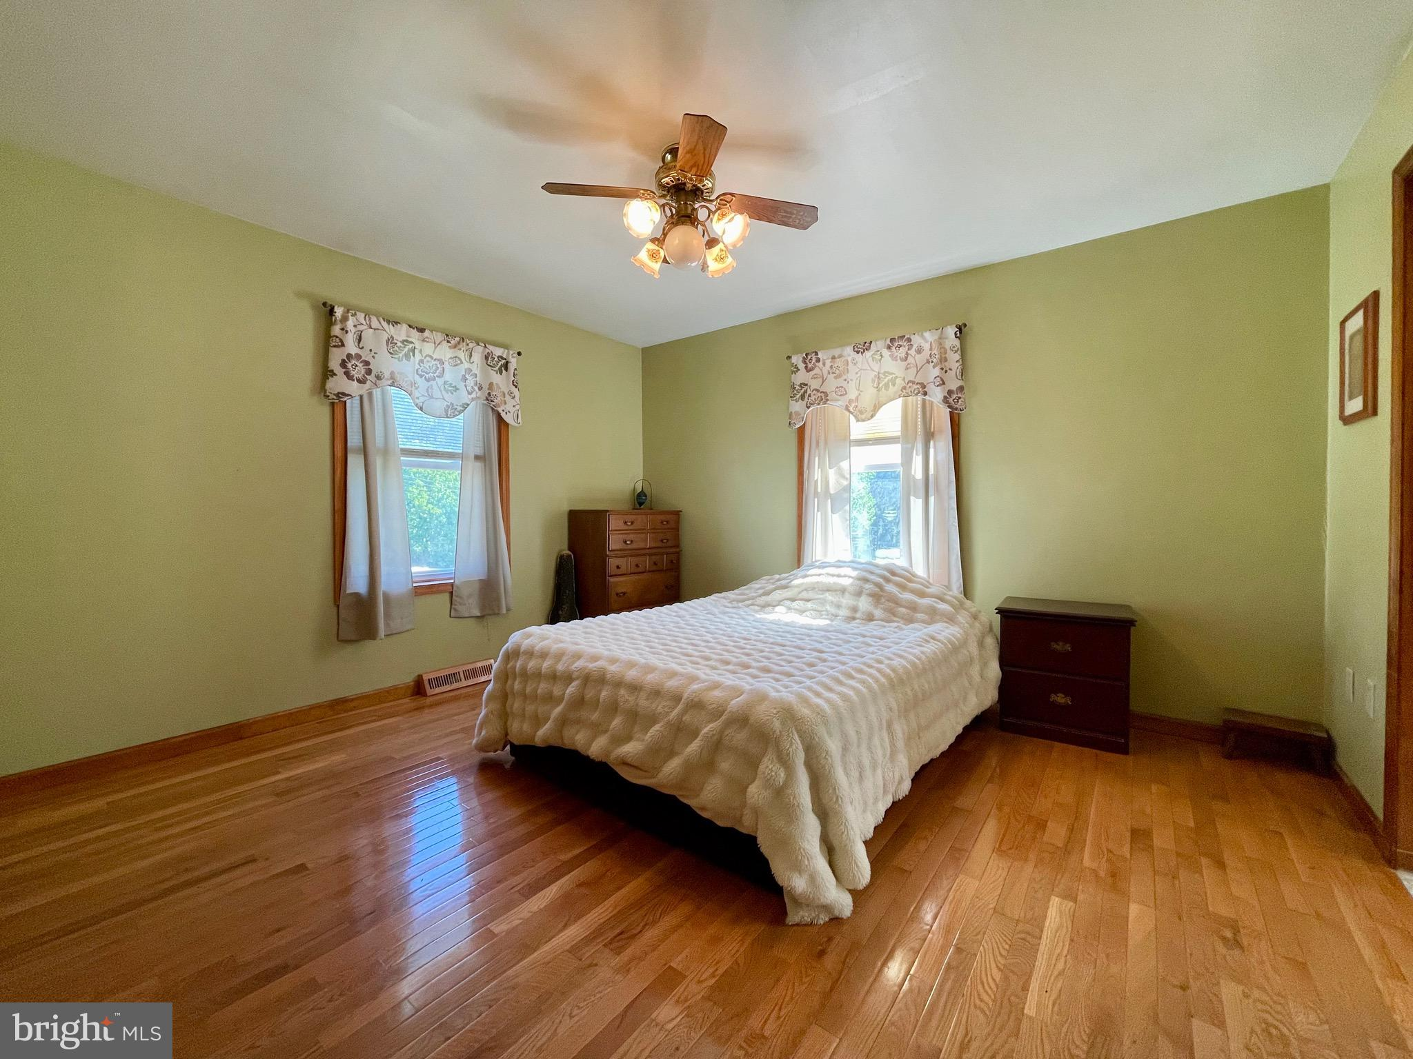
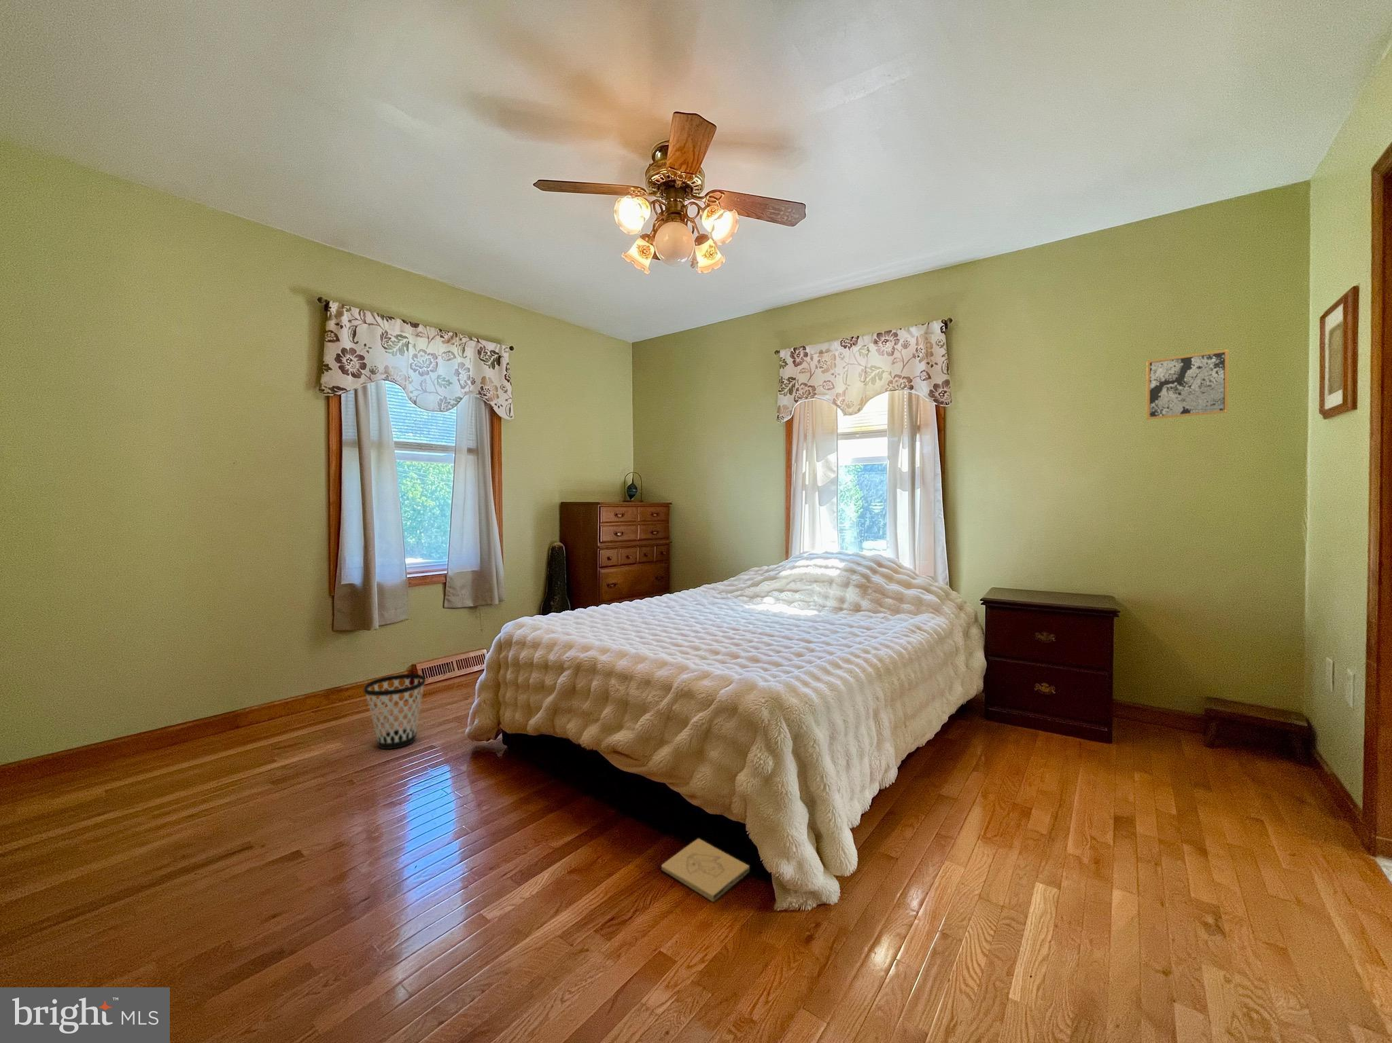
+ wall art (1185, 386)
+ box (705, 868)
+ wastebasket (397, 712)
